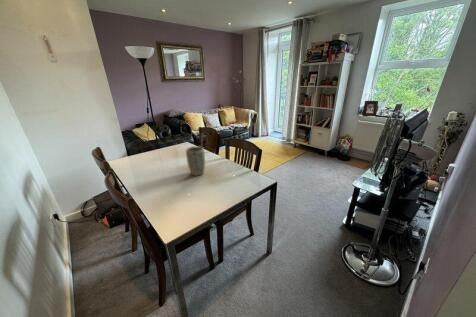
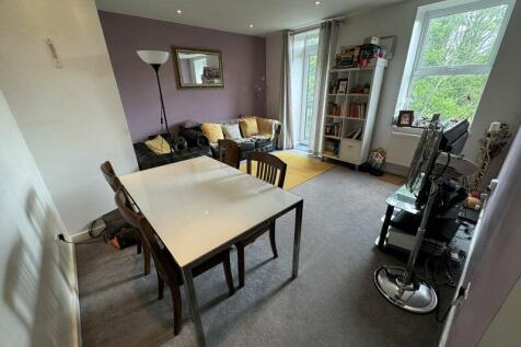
- plant pot (196, 161)
